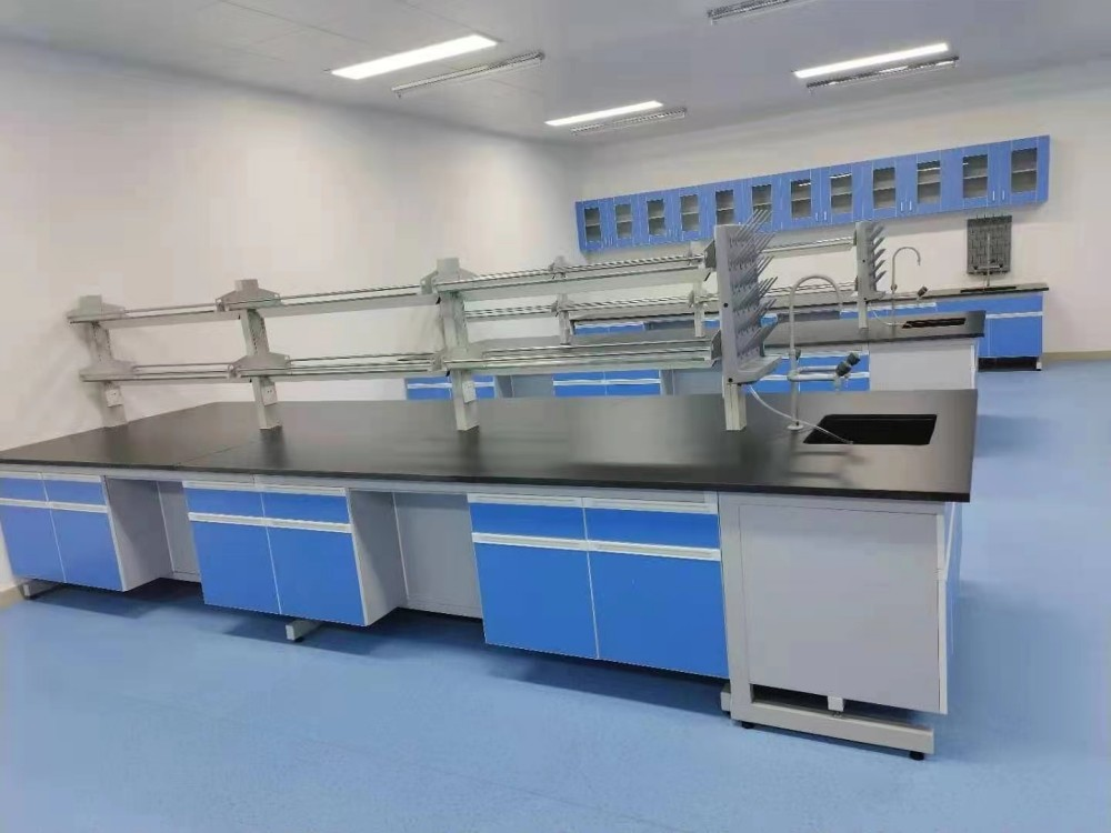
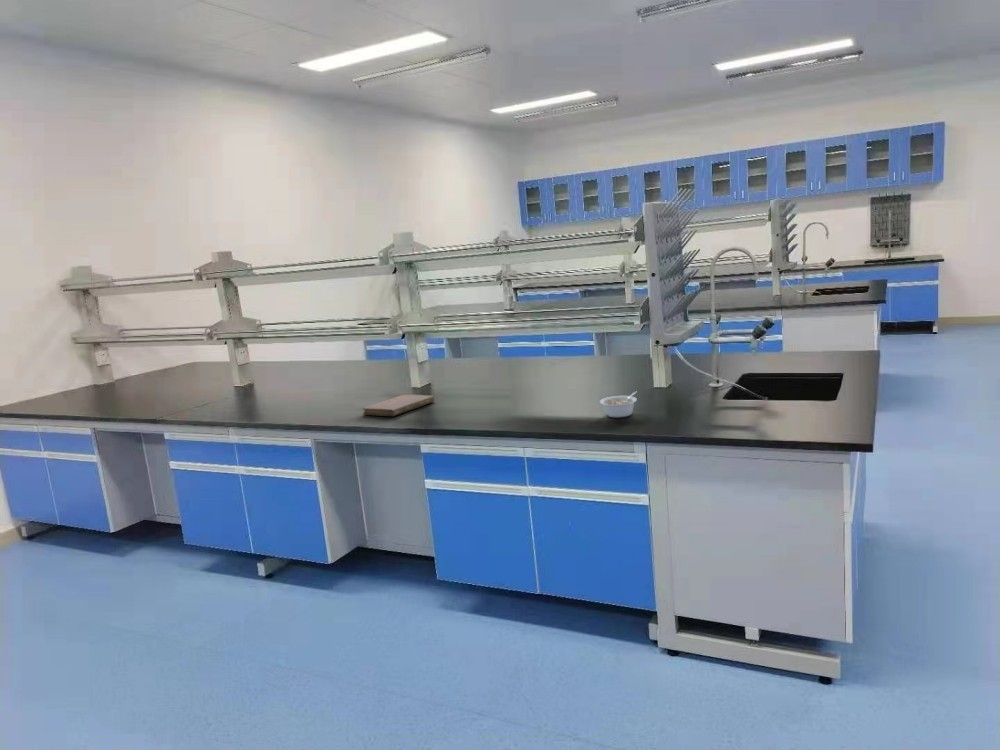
+ notebook (399, 404)
+ legume (618, 405)
